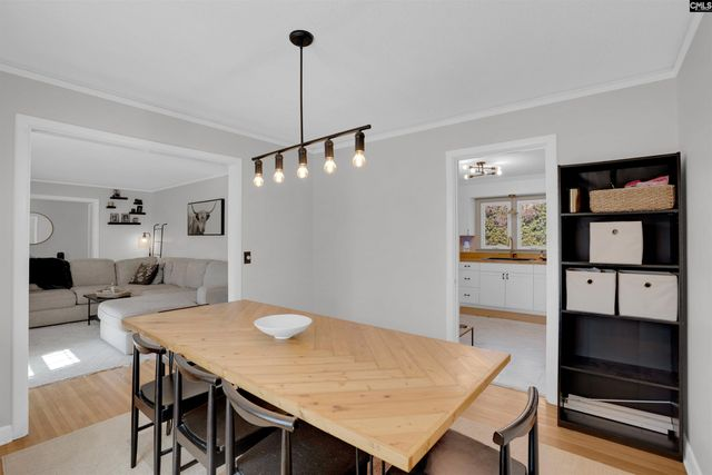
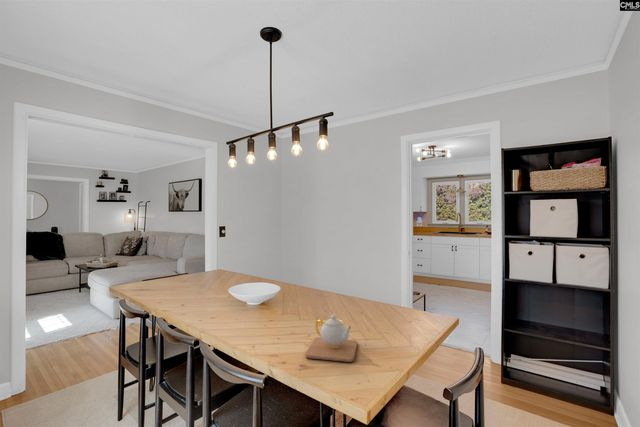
+ teapot (332, 332)
